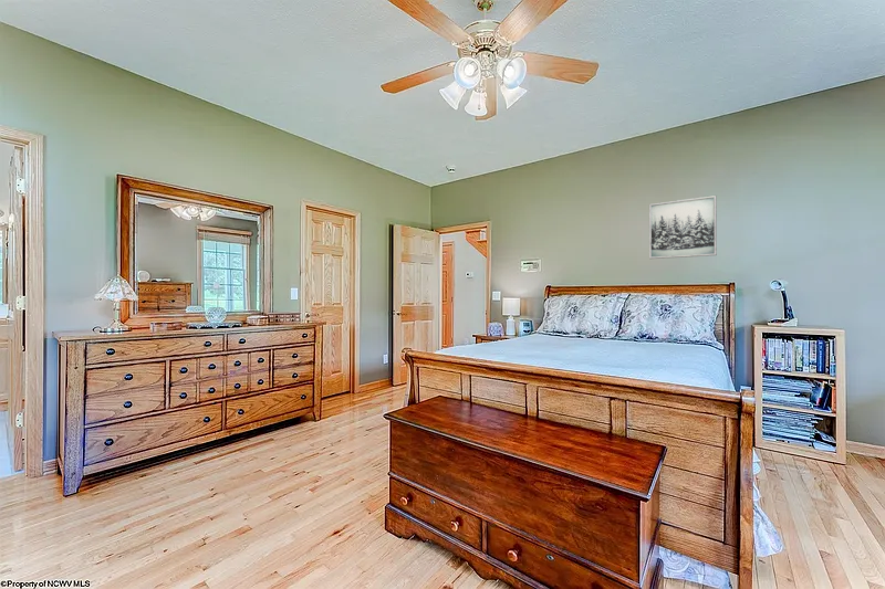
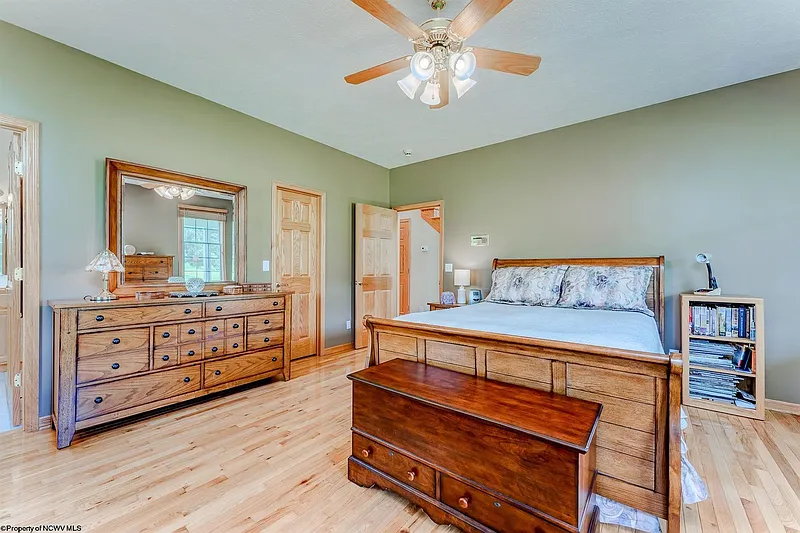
- wall art (681, 228)
